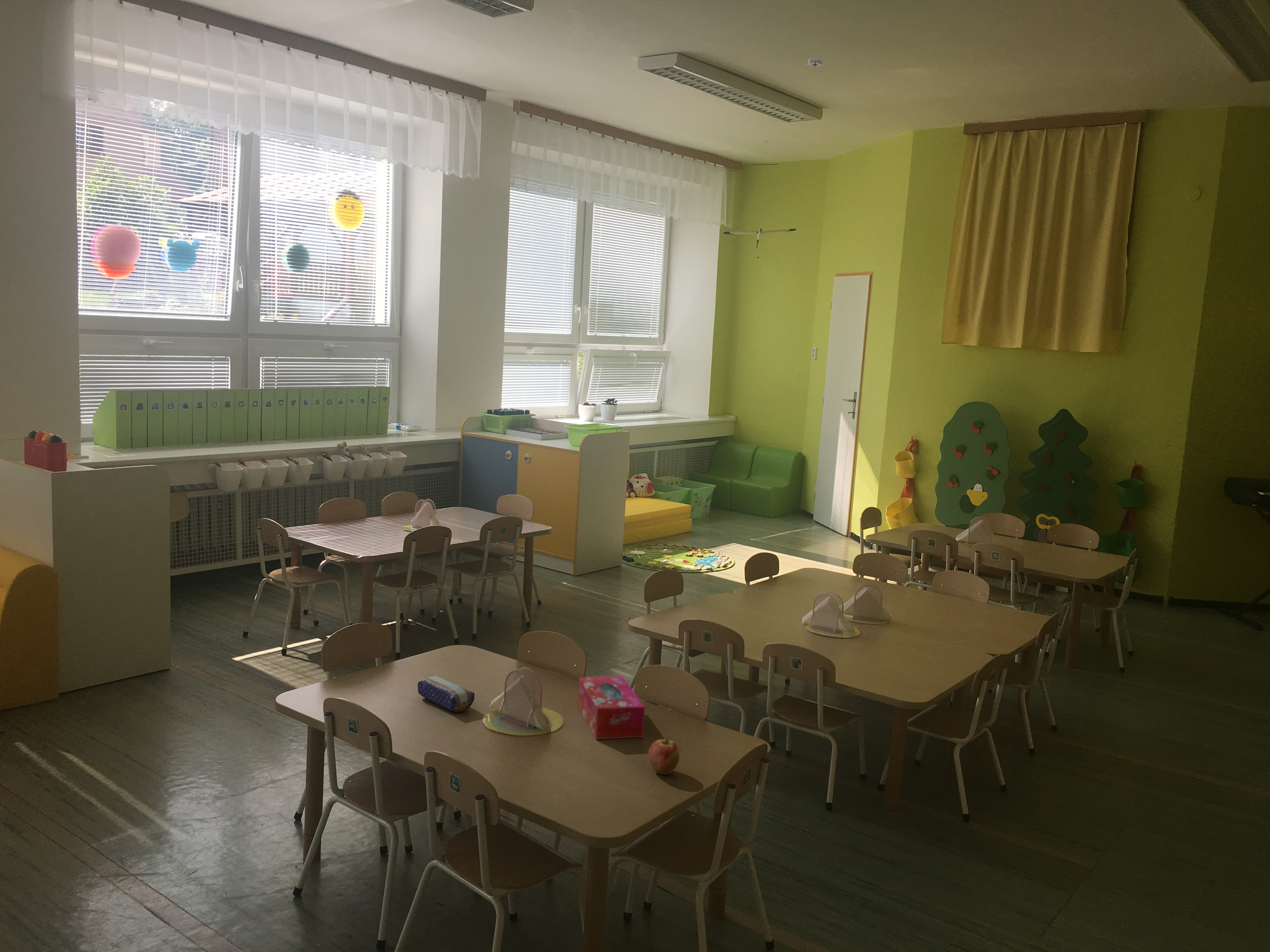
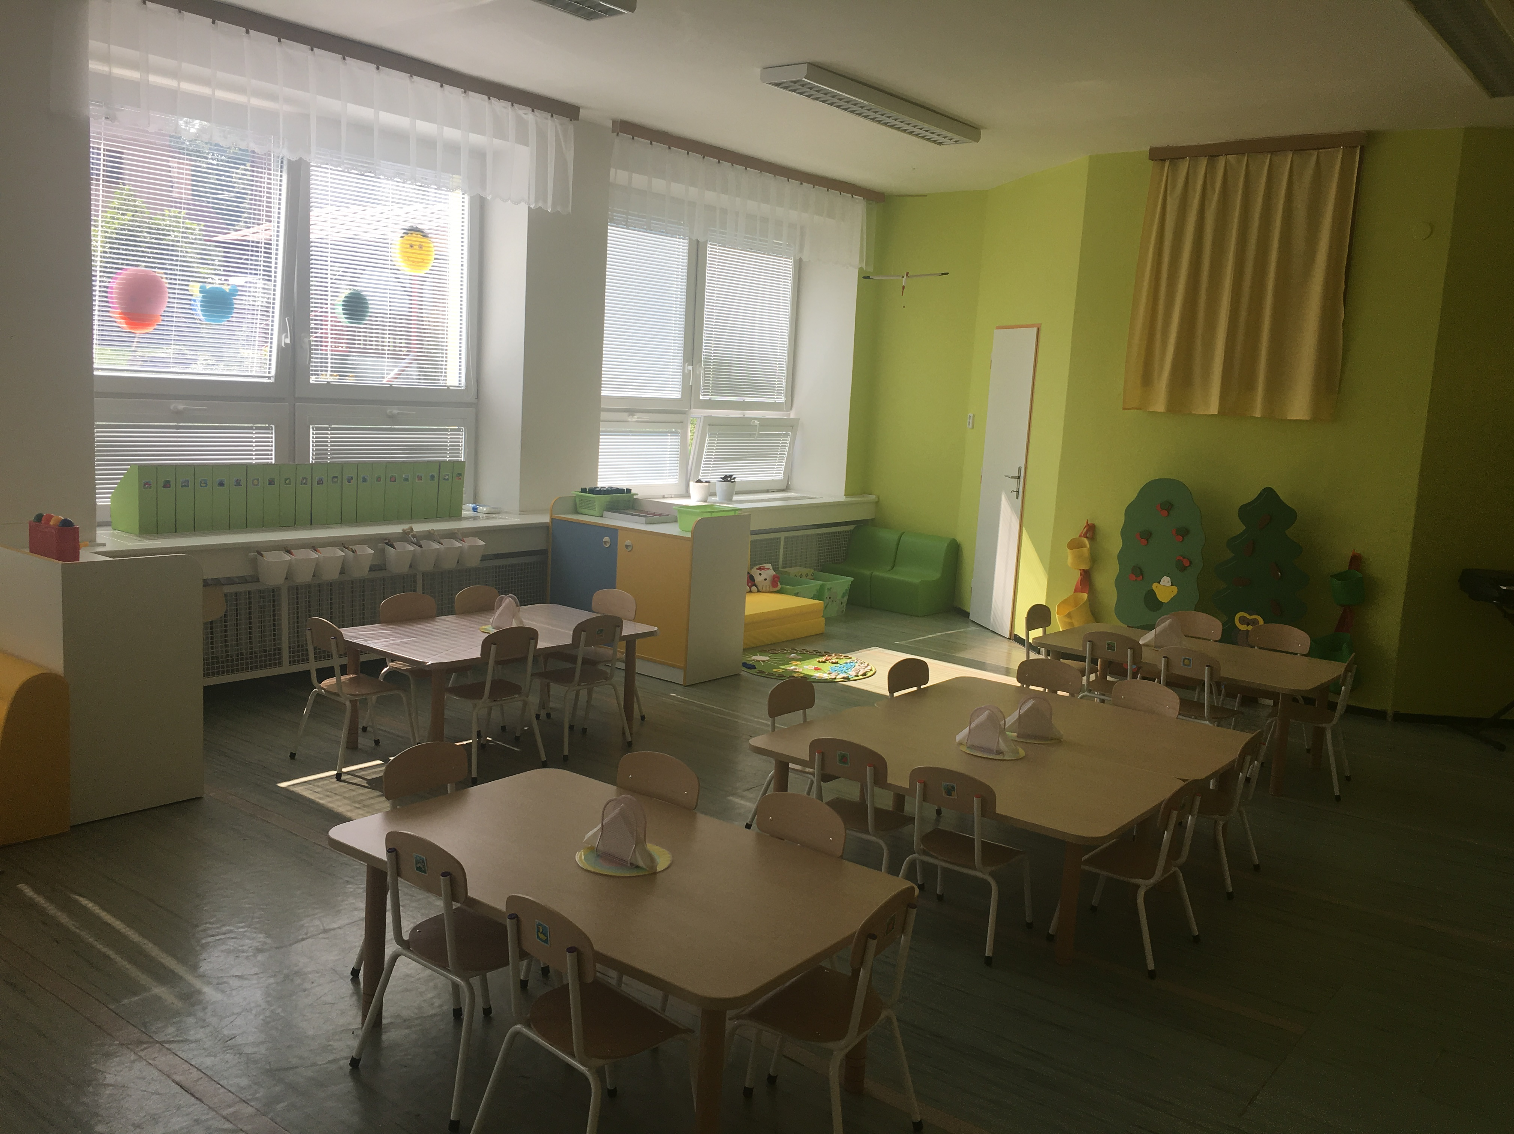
- pencil case (445, 693)
- smoke detector (814, 63)
- apple (664, 756)
- tissue box (610, 706)
